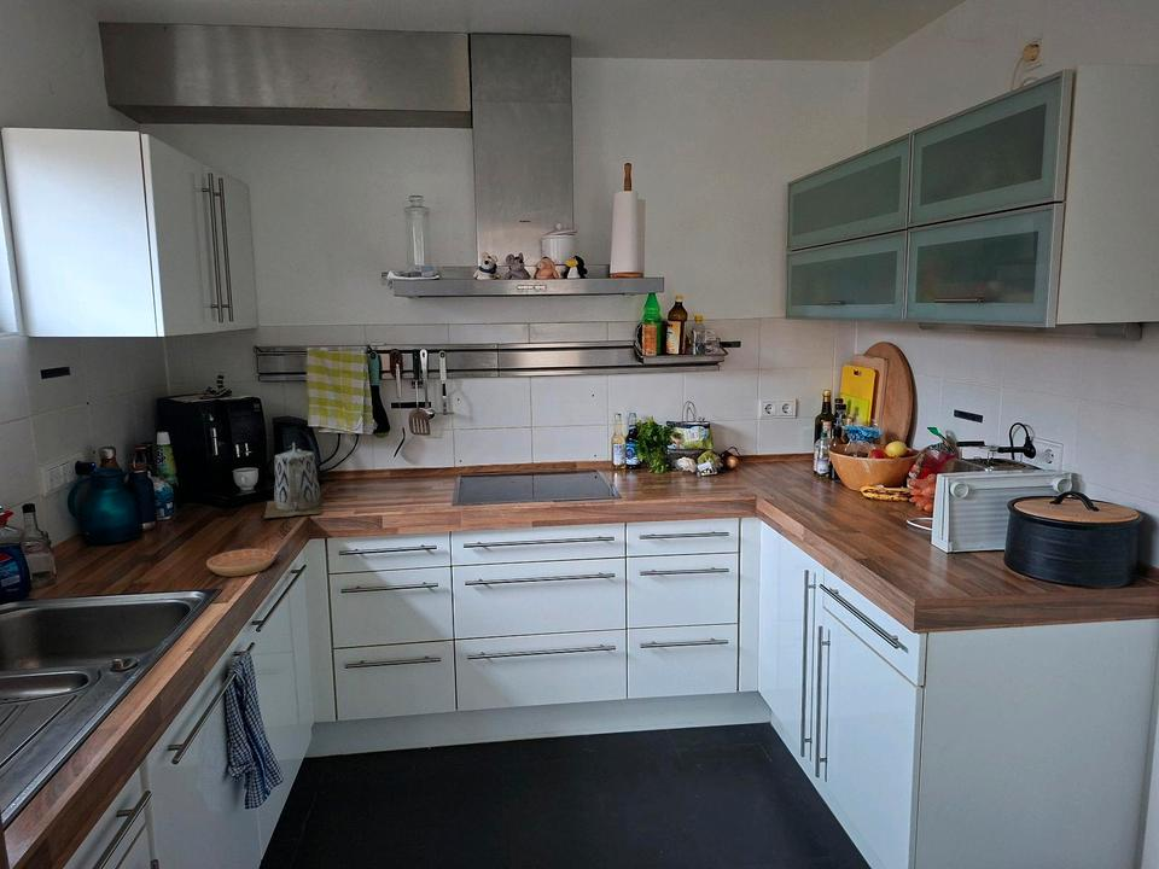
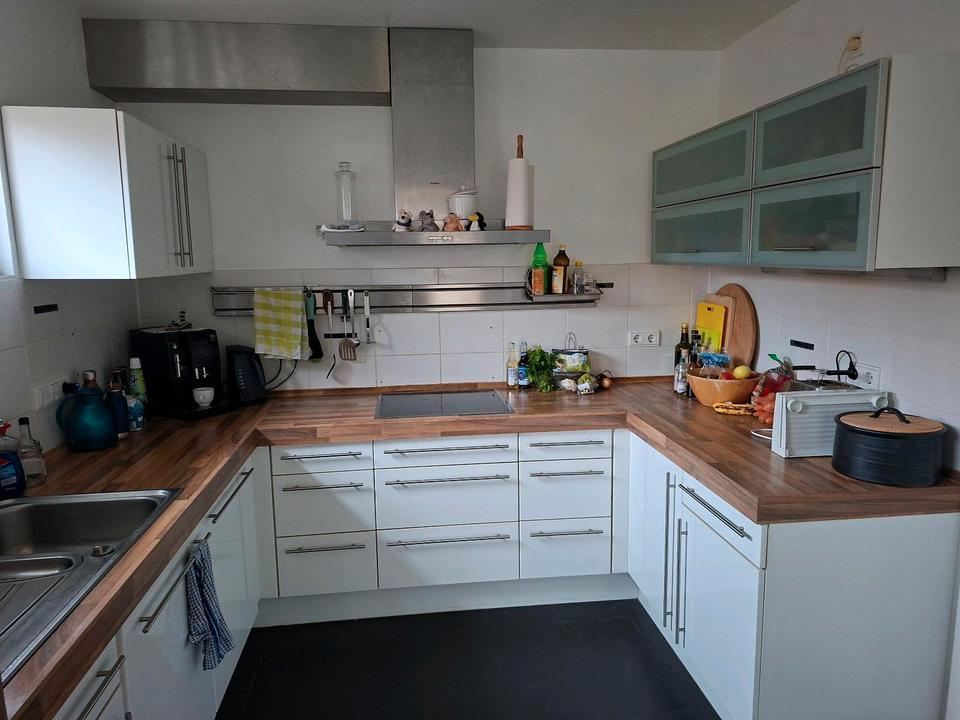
- teapot (291, 476)
- saucer (241, 562)
